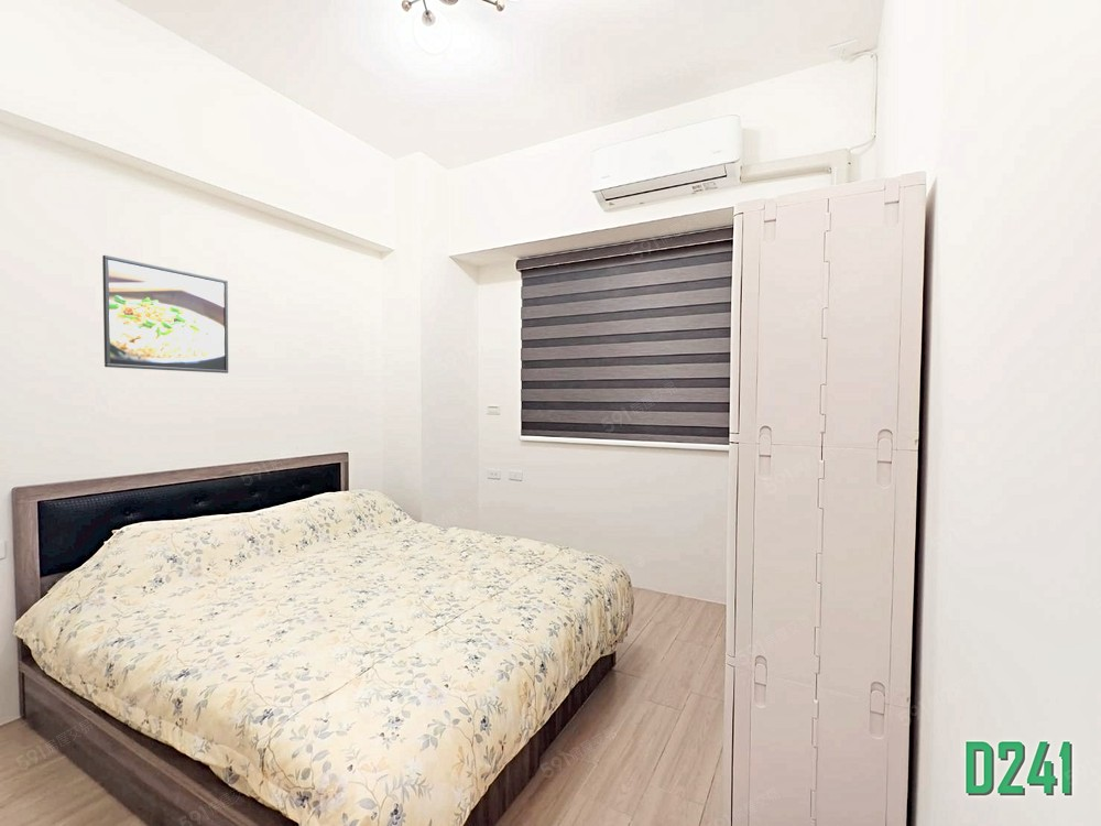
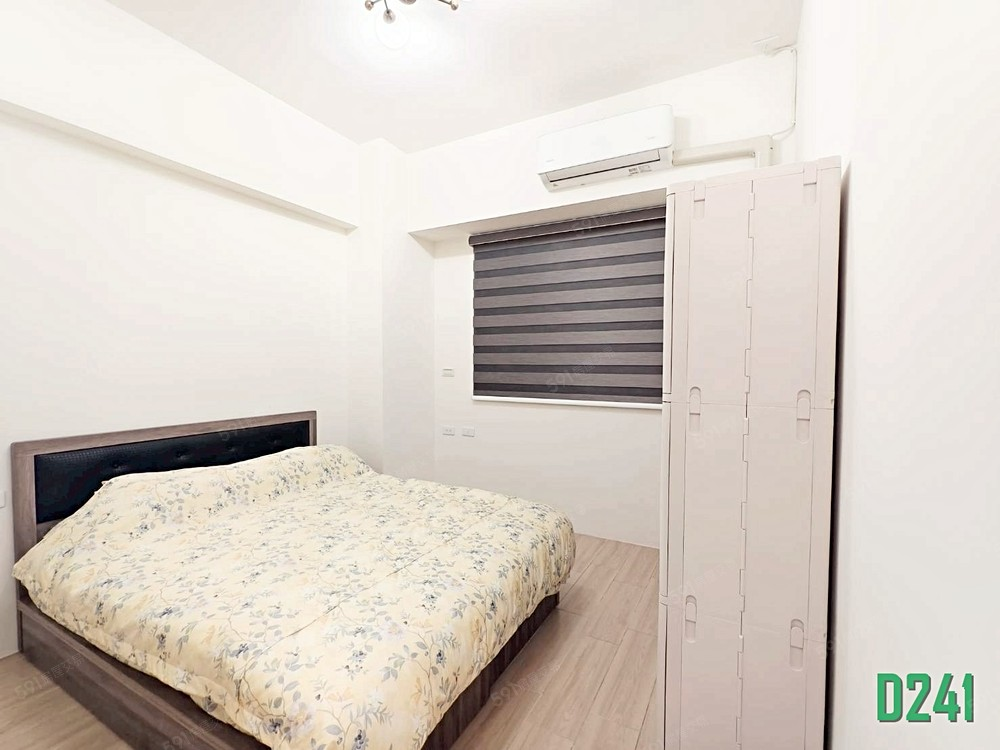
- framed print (171, 319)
